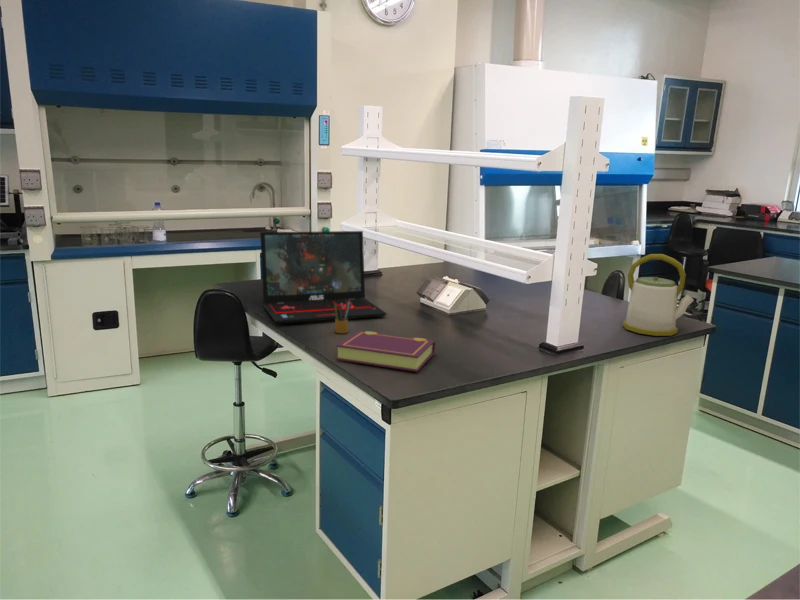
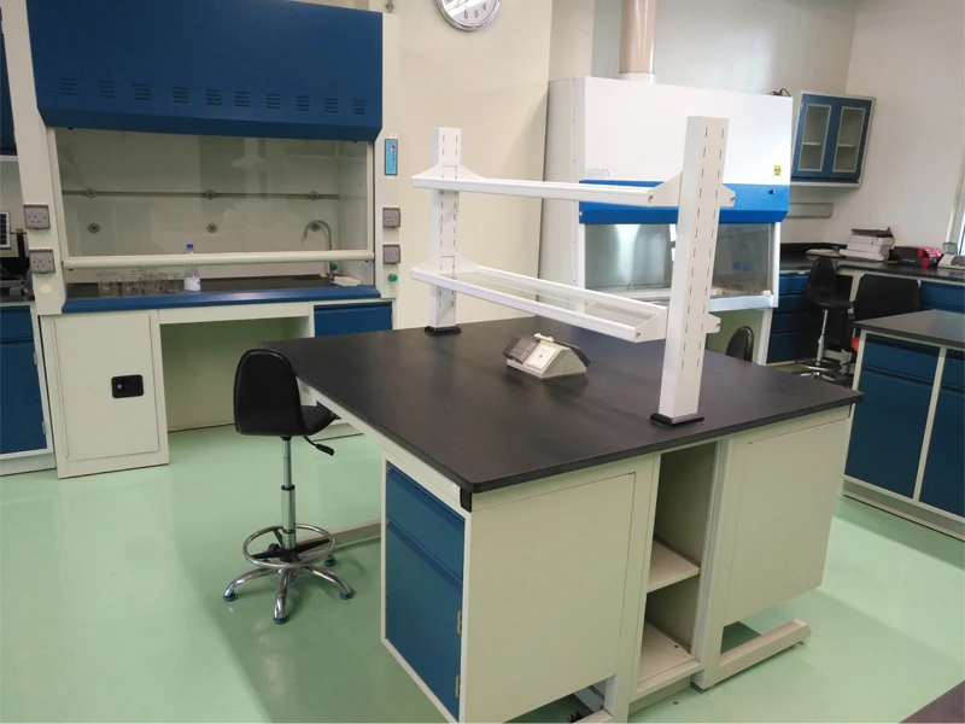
- pencil box (341, 316)
- book (385, 348)
- kettle (659, 292)
- laptop (322, 274)
